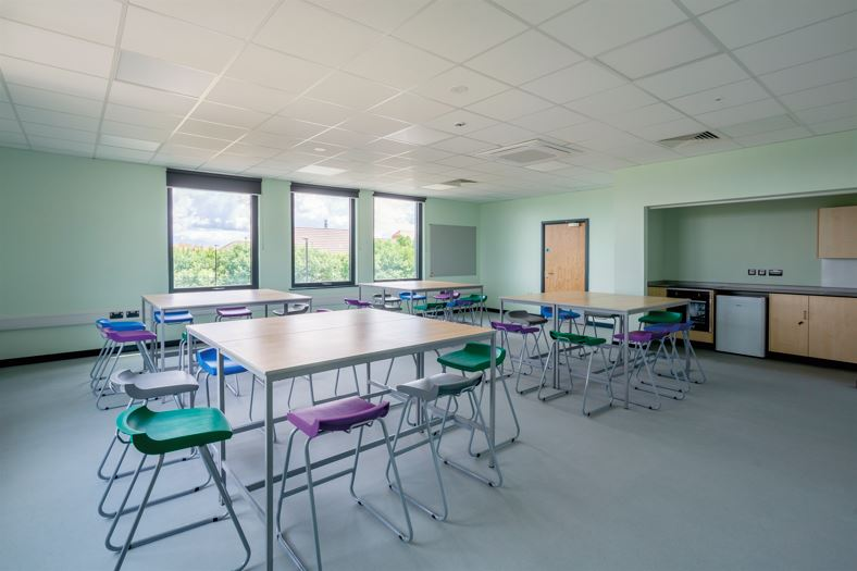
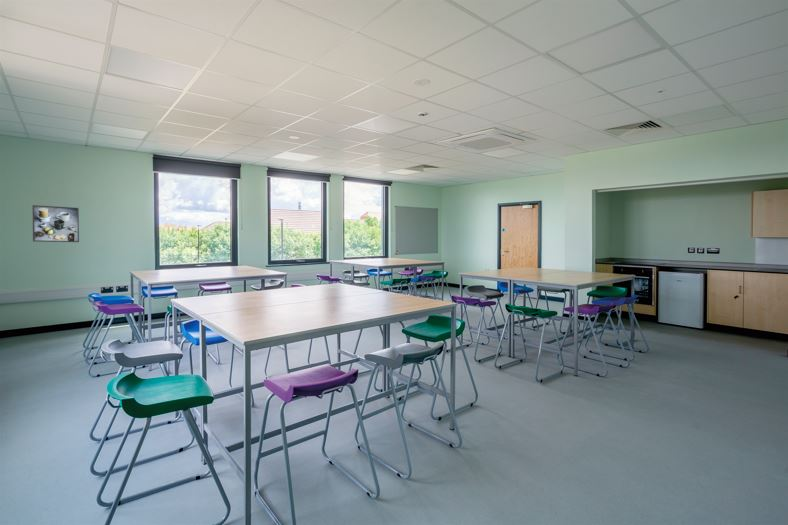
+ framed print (56, 224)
